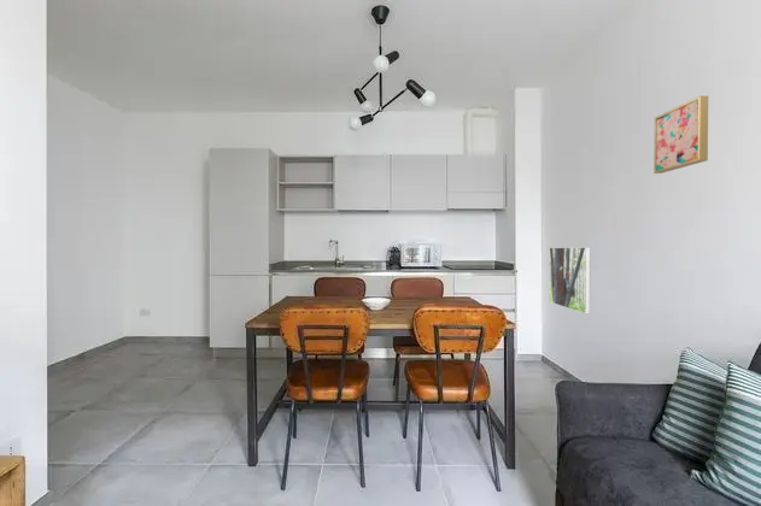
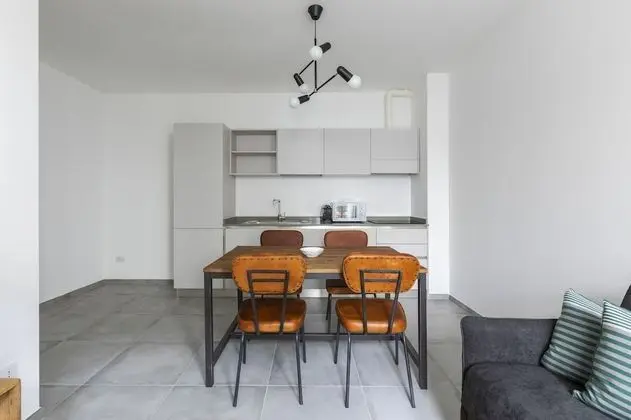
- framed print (567, 277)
- wall art (679, 137)
